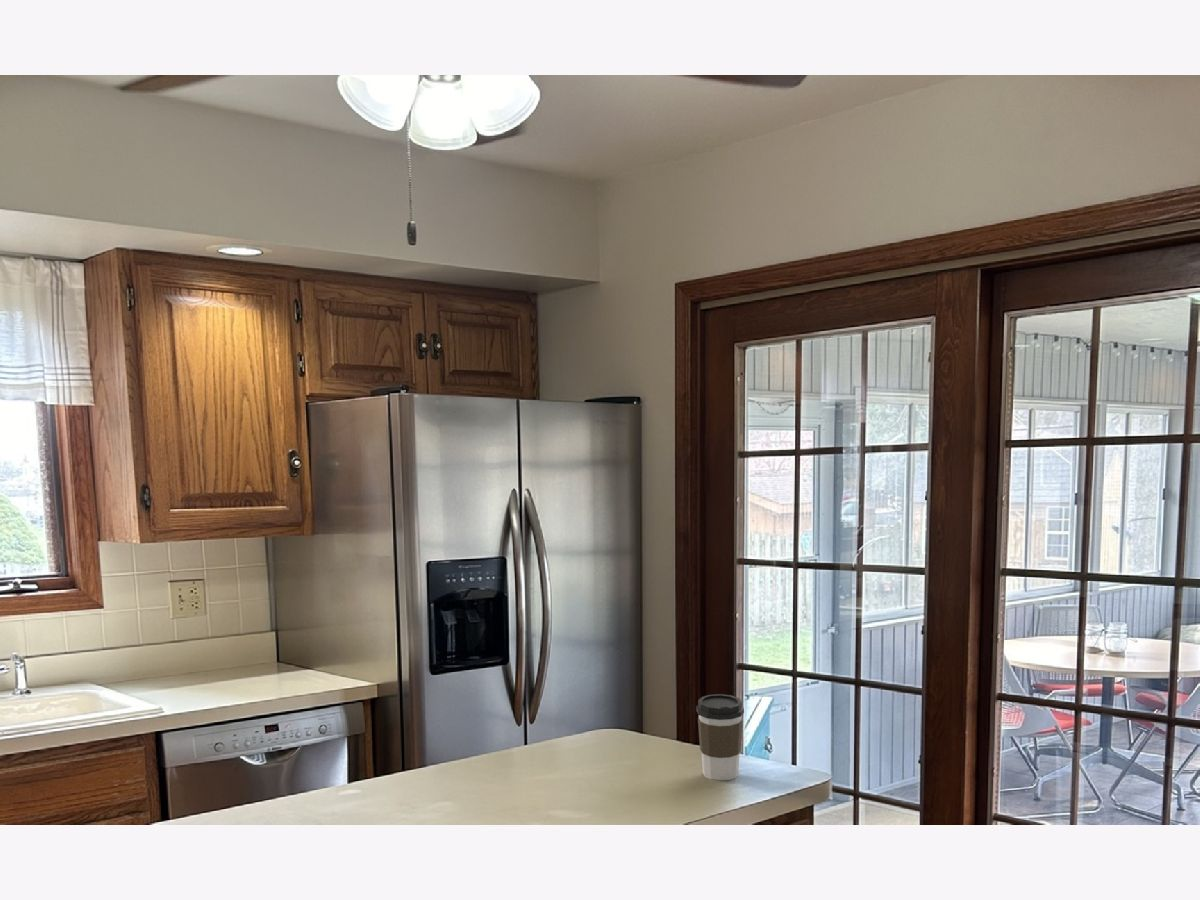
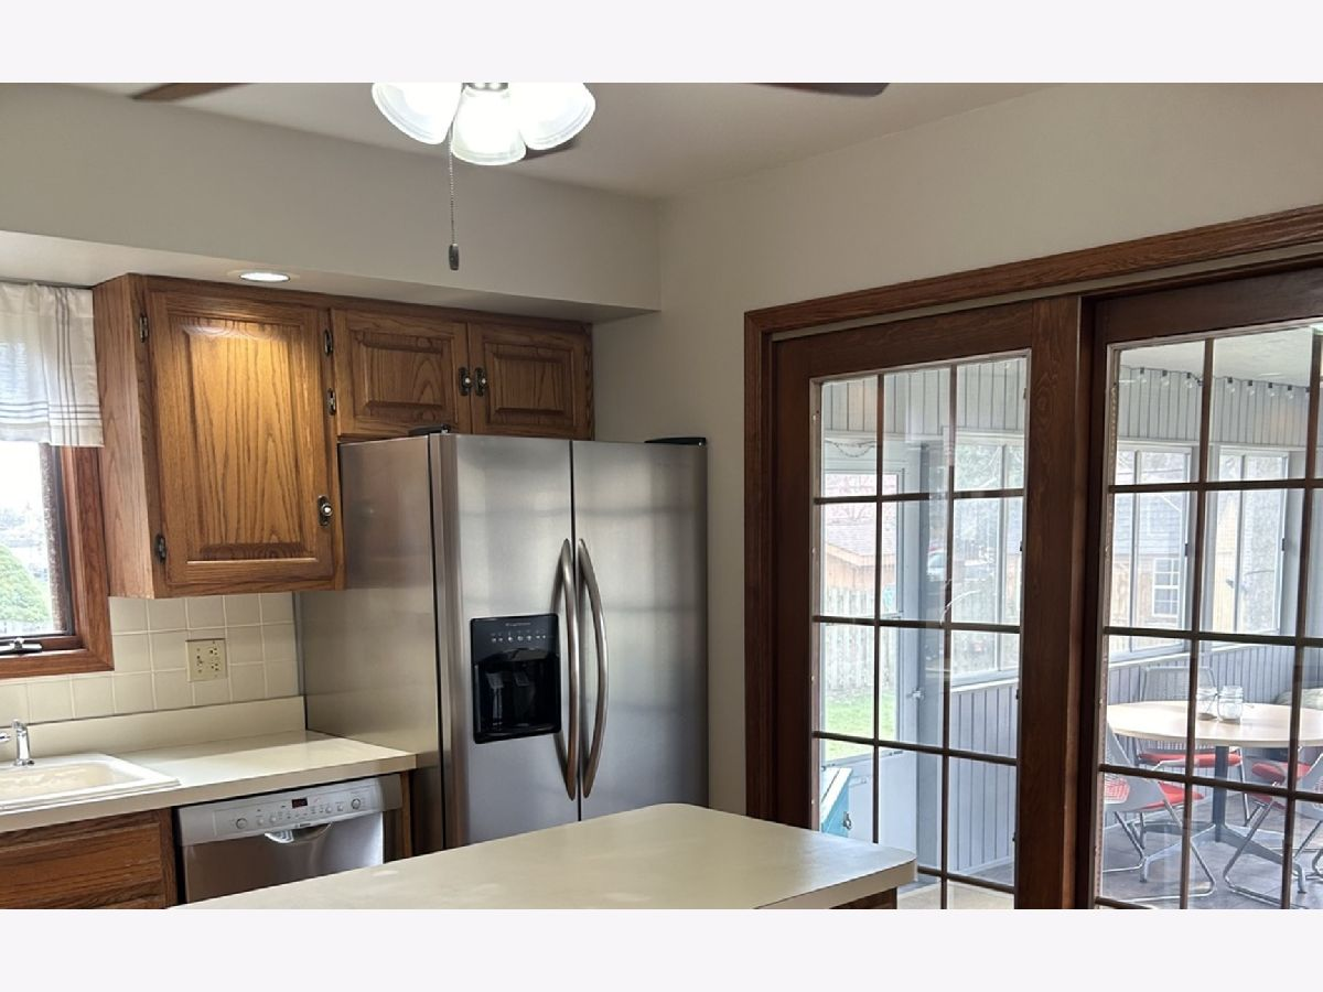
- coffee cup (720, 737)
